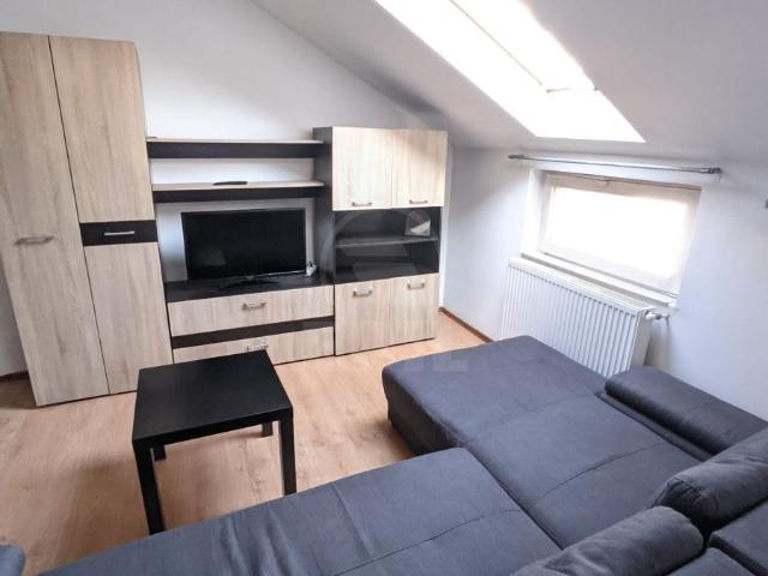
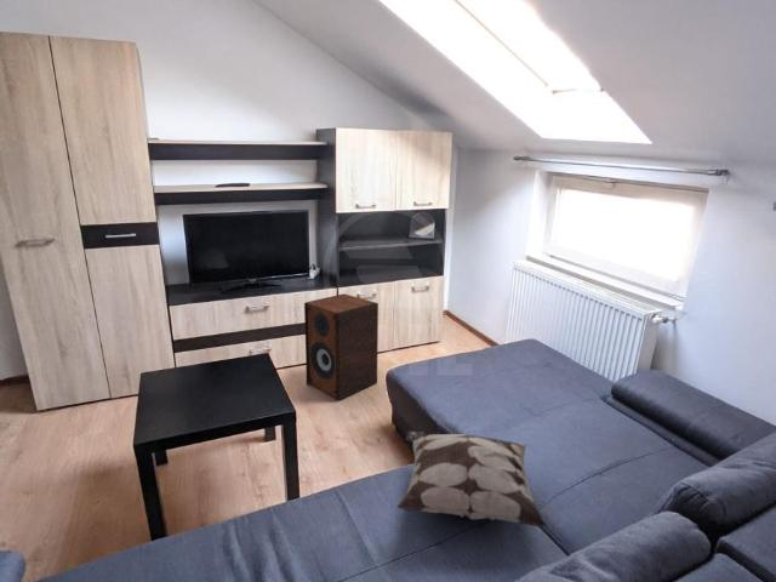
+ speaker (341, 343)
+ decorative pillow (466, 470)
